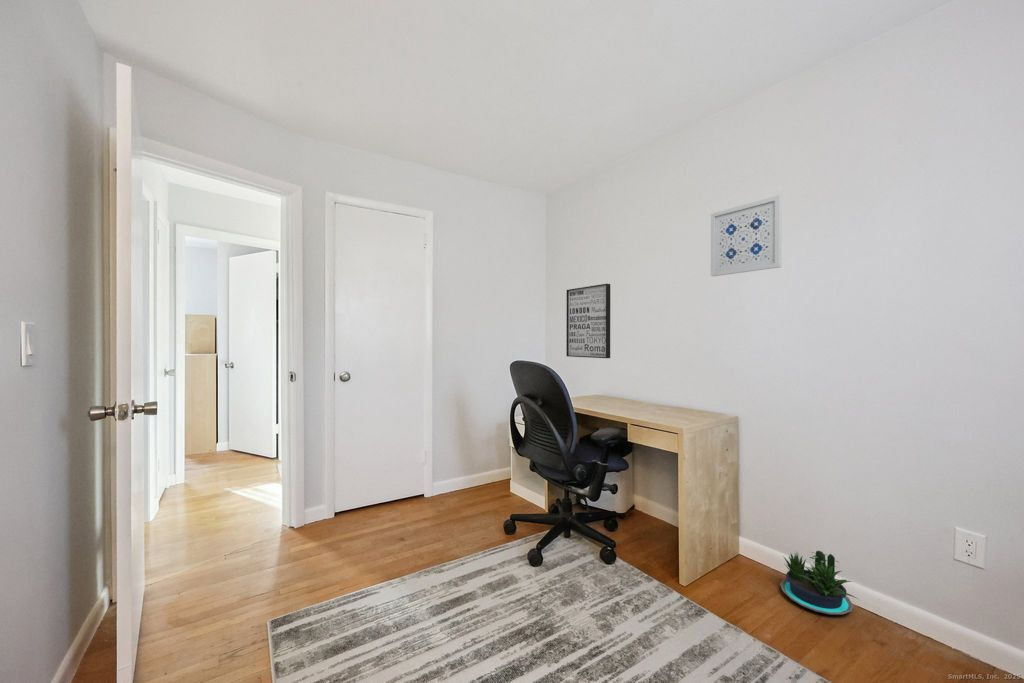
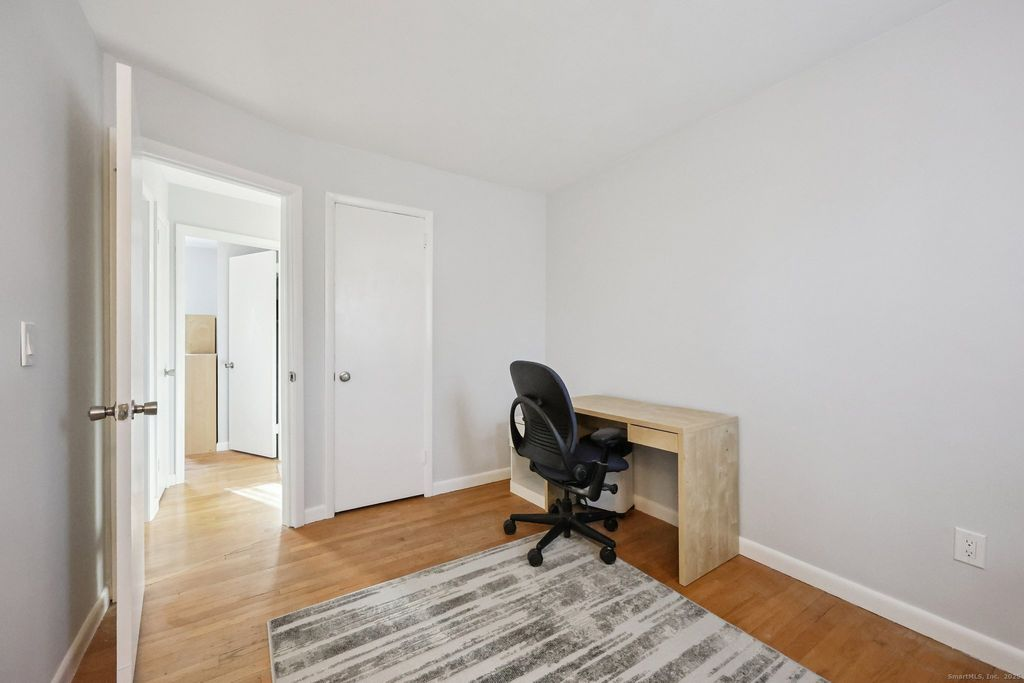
- wall art (743, 238)
- potted plant (819, 579)
- wall art (587, 322)
